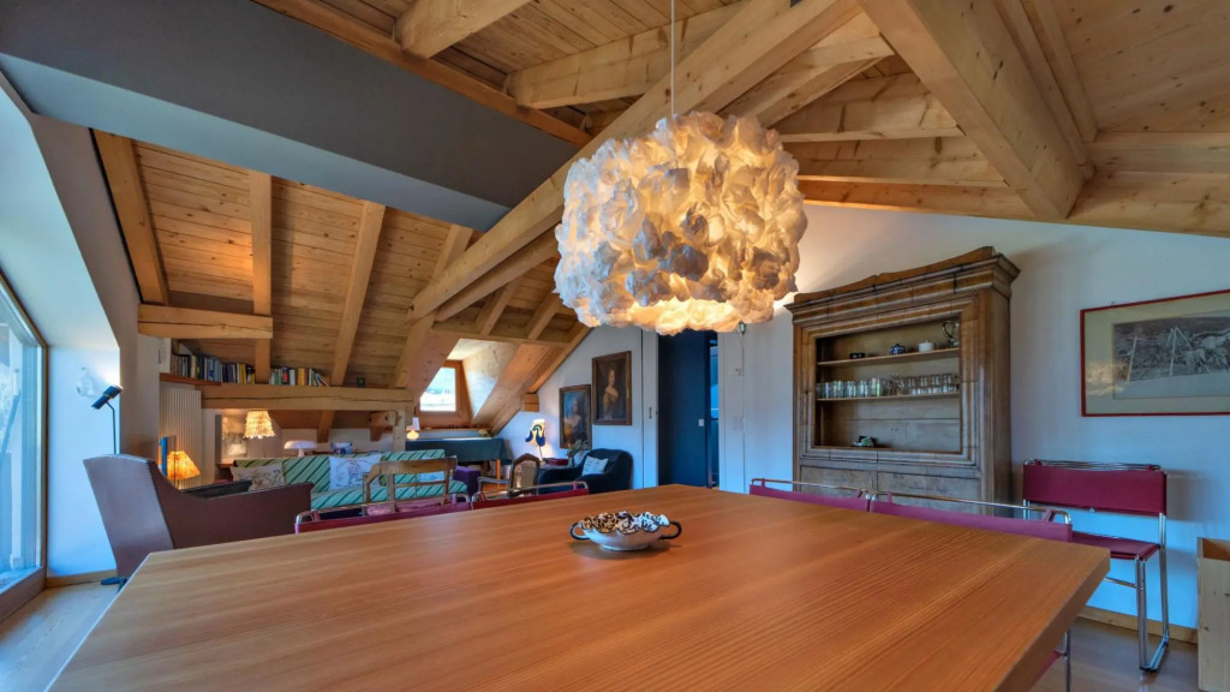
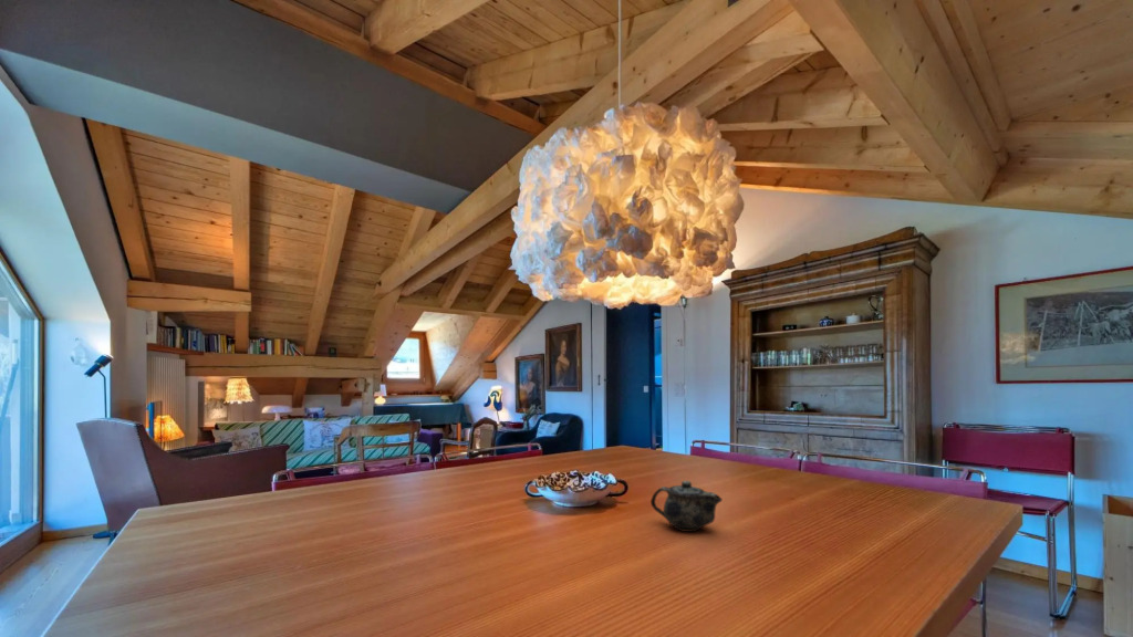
+ chinaware (685, 503)
